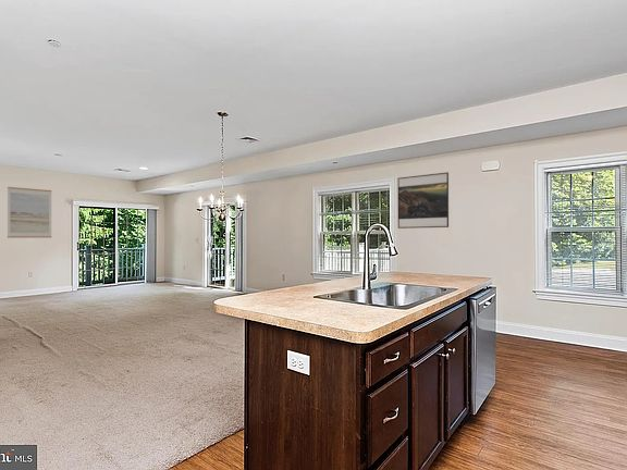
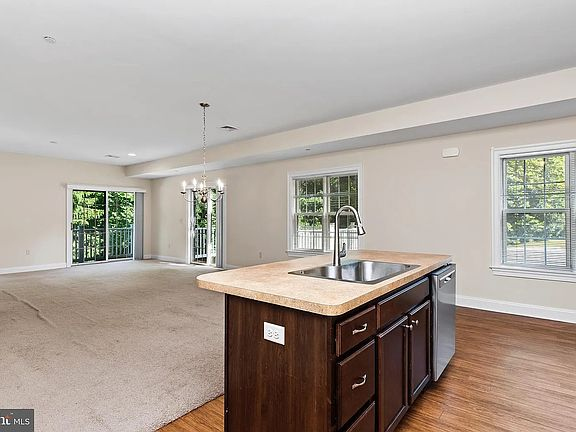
- wall art (29, 213)
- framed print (421, 201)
